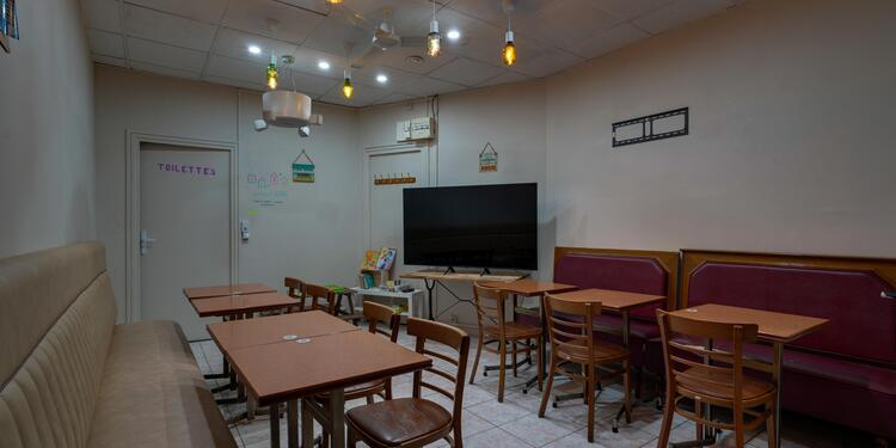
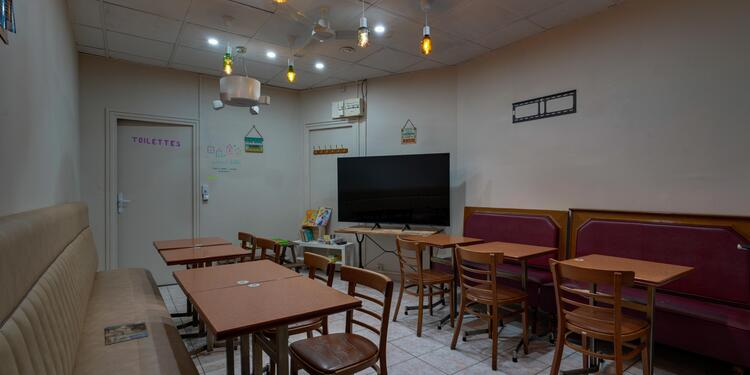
+ magazine (126, 331)
